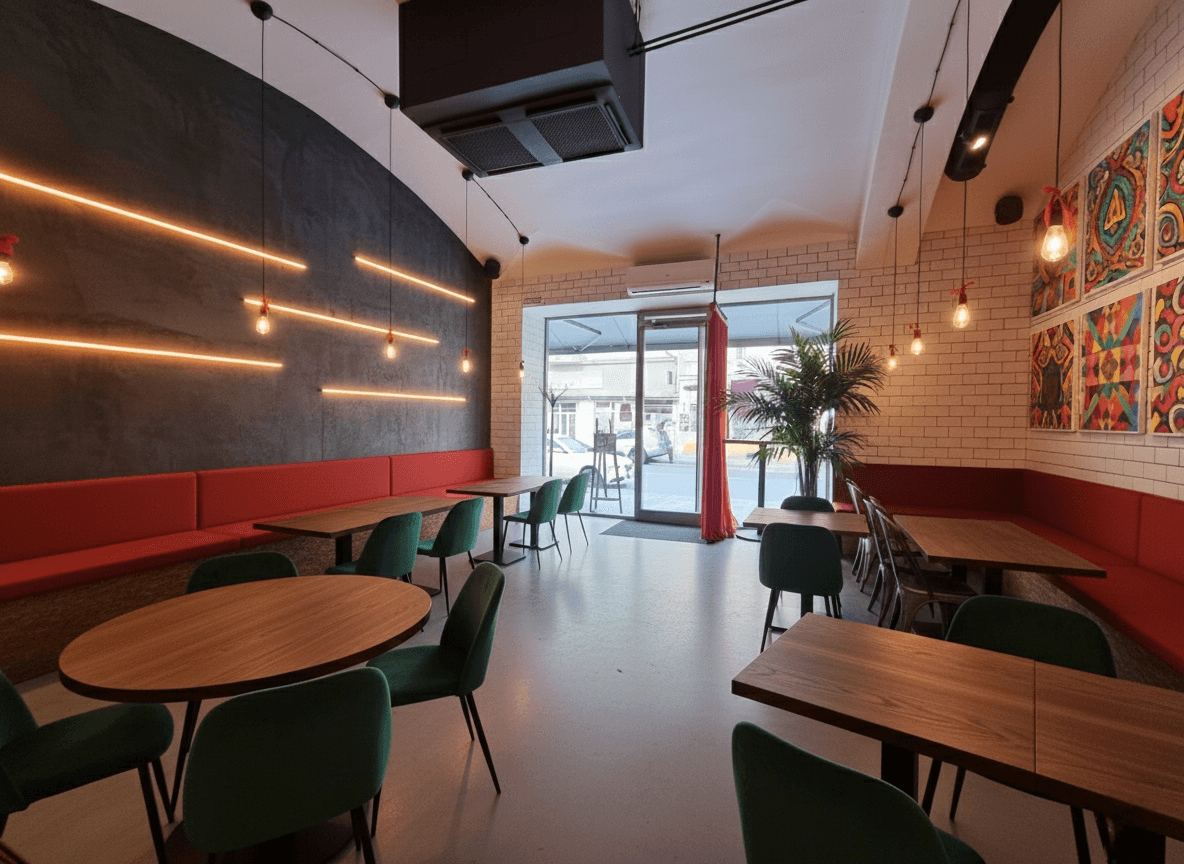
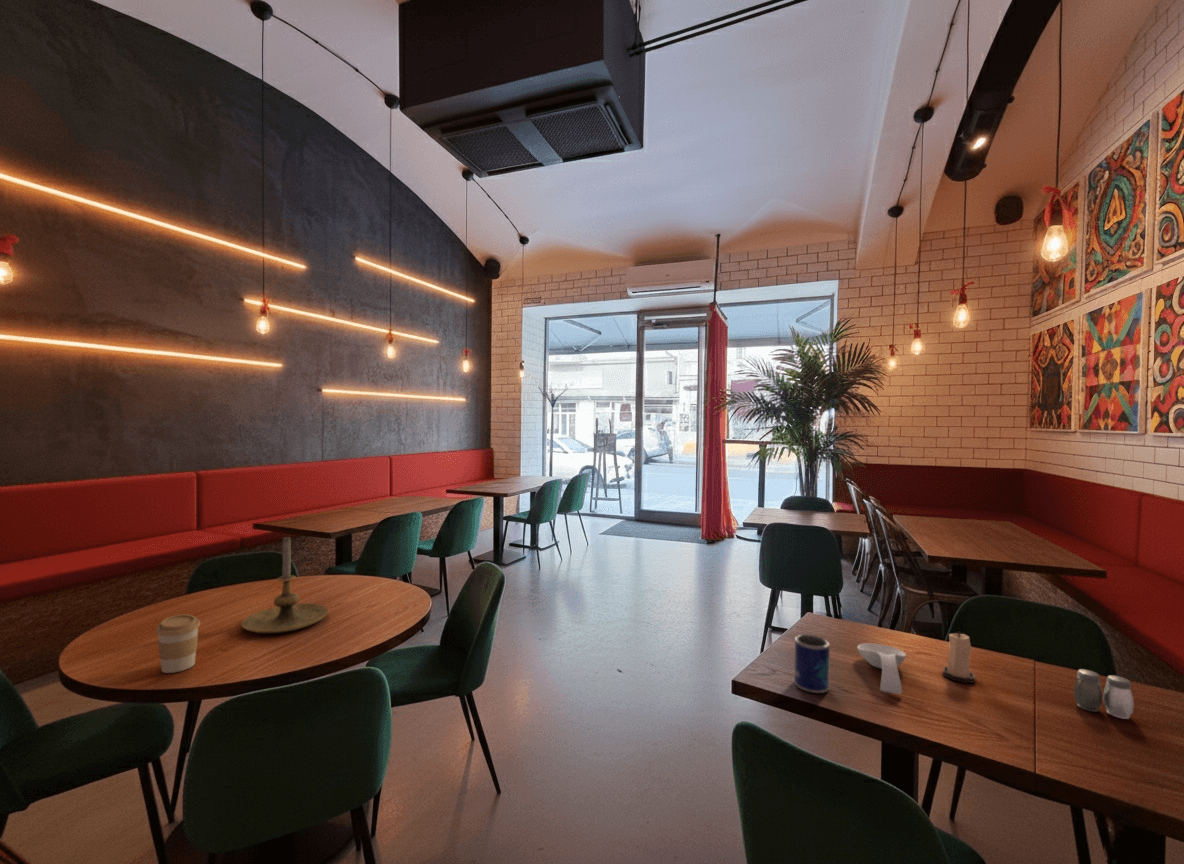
+ mug (811, 659)
+ salt and pepper shaker (1101, 692)
+ candle (959, 653)
+ coffee cup (178, 642)
+ spoon rest (884, 660)
+ candle holder (286, 579)
